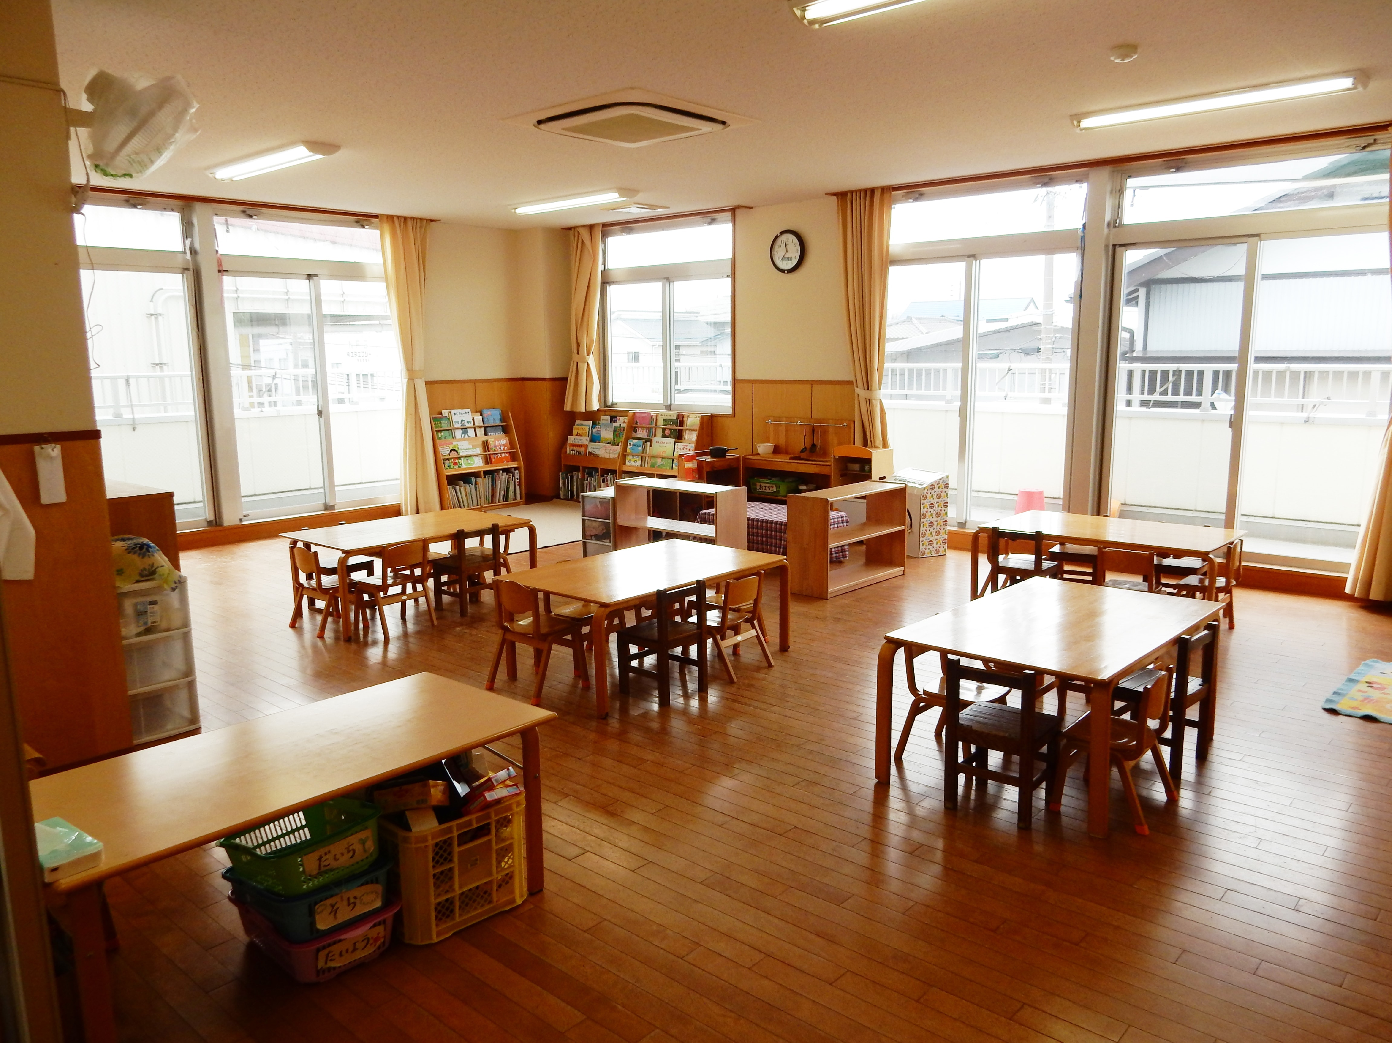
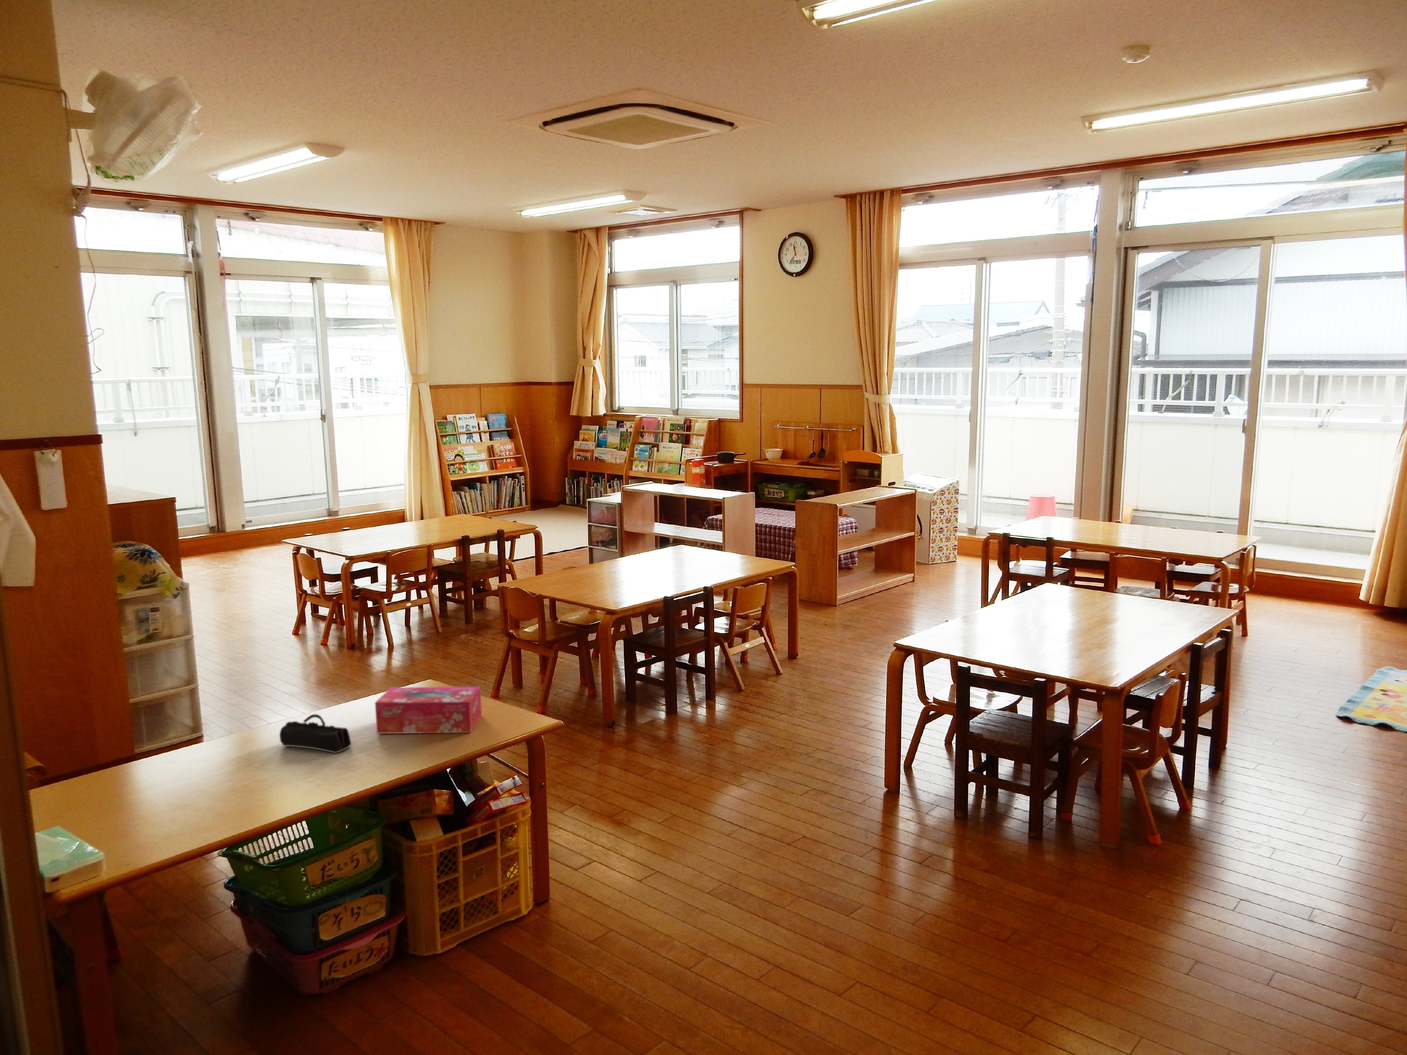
+ tissue box (430, 709)
+ pencil case (315, 730)
